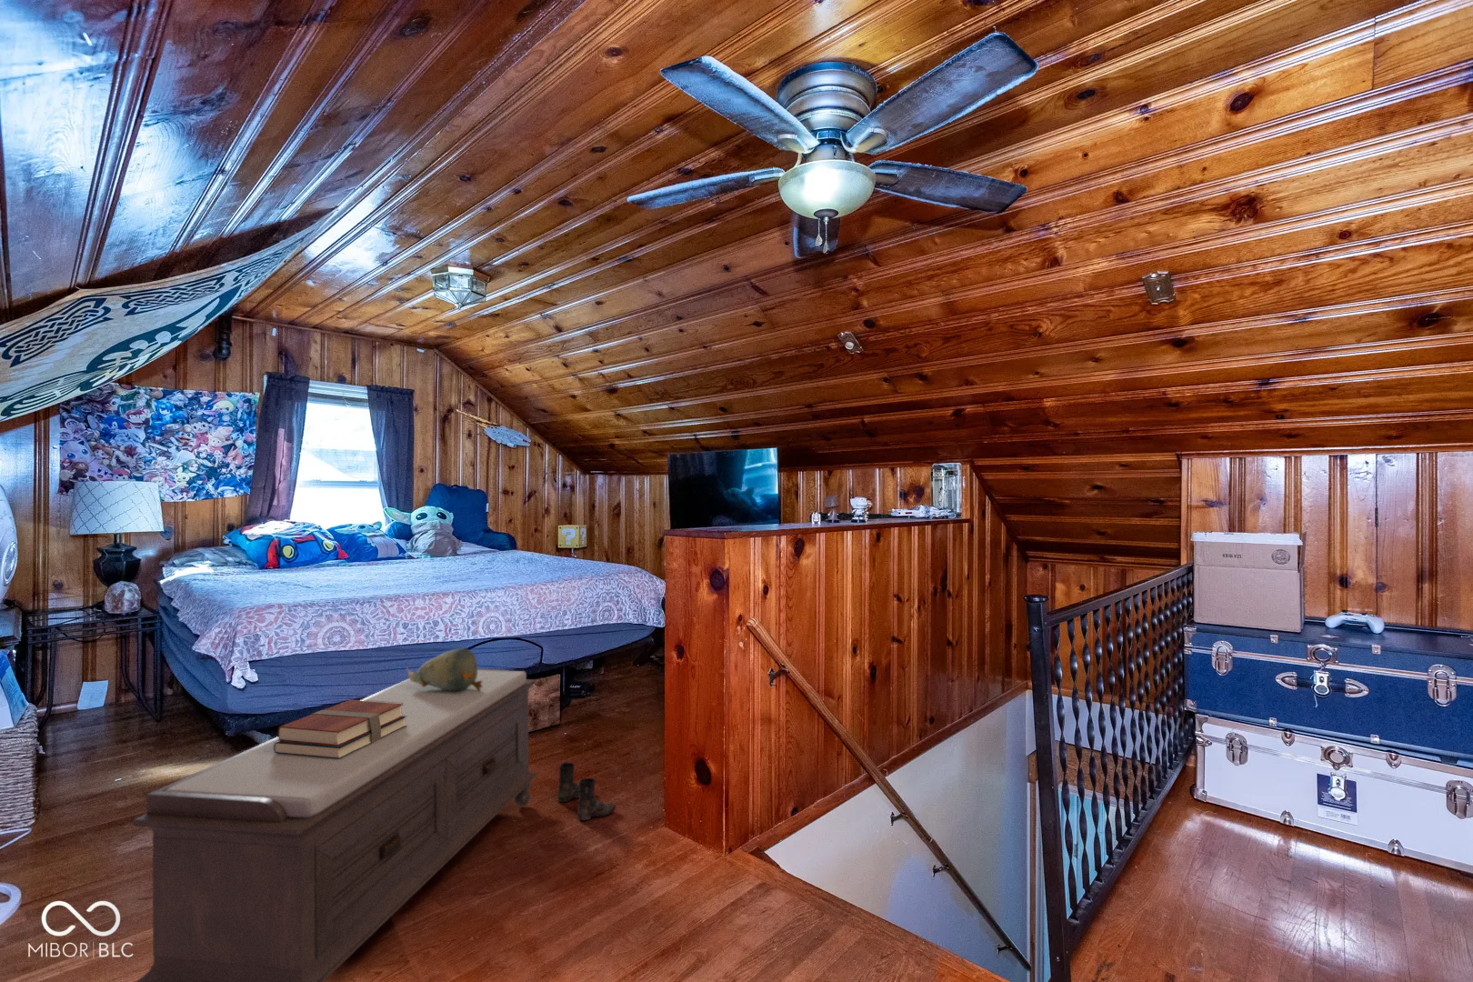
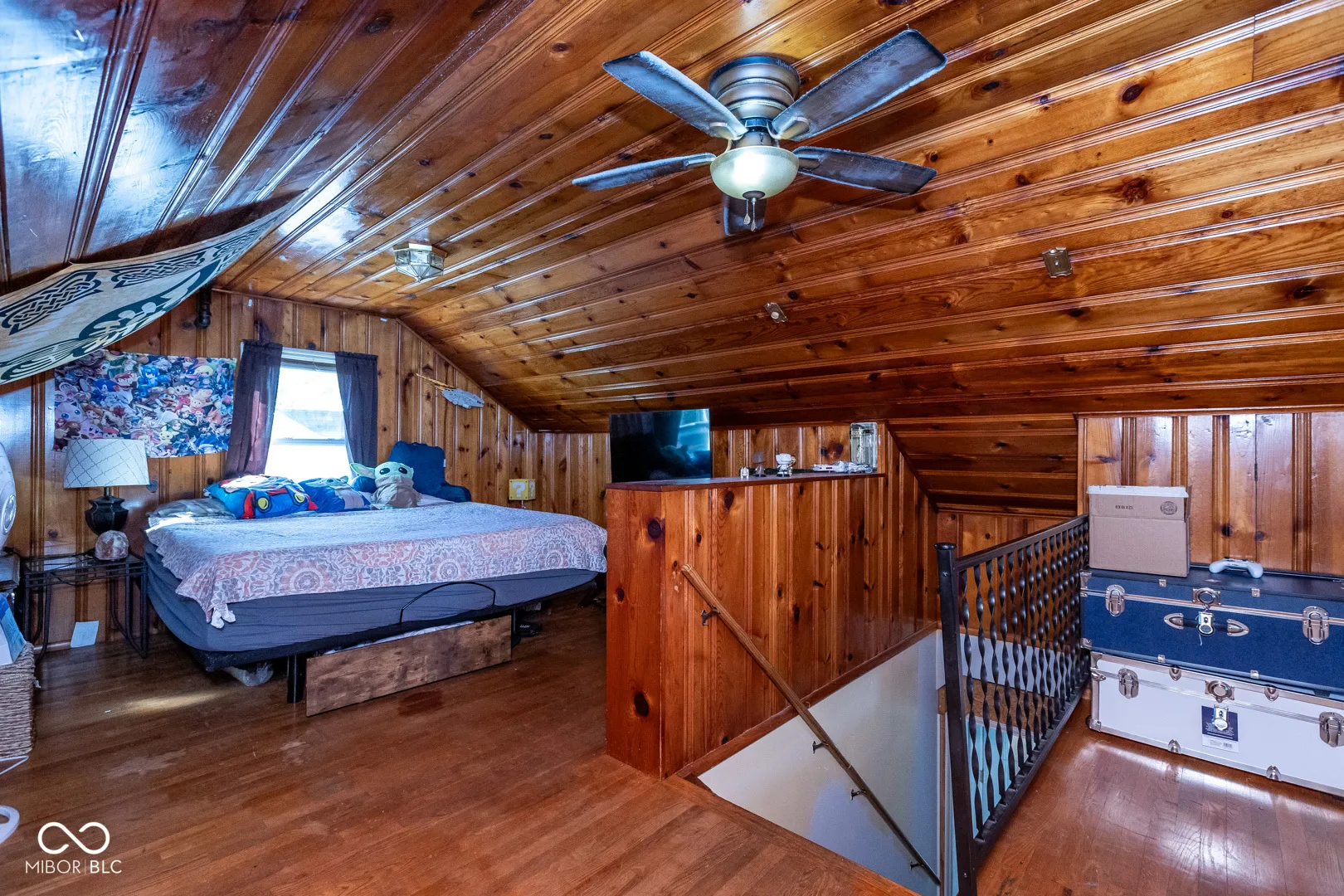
- bench (388, 798)
- books (344, 726)
- boots (585, 787)
- plush toy (441, 670)
